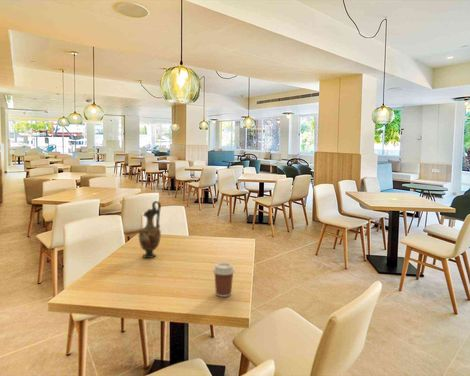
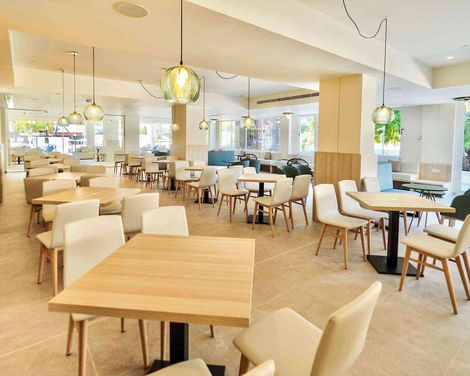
- coffee cup (223, 279)
- vase (150, 229)
